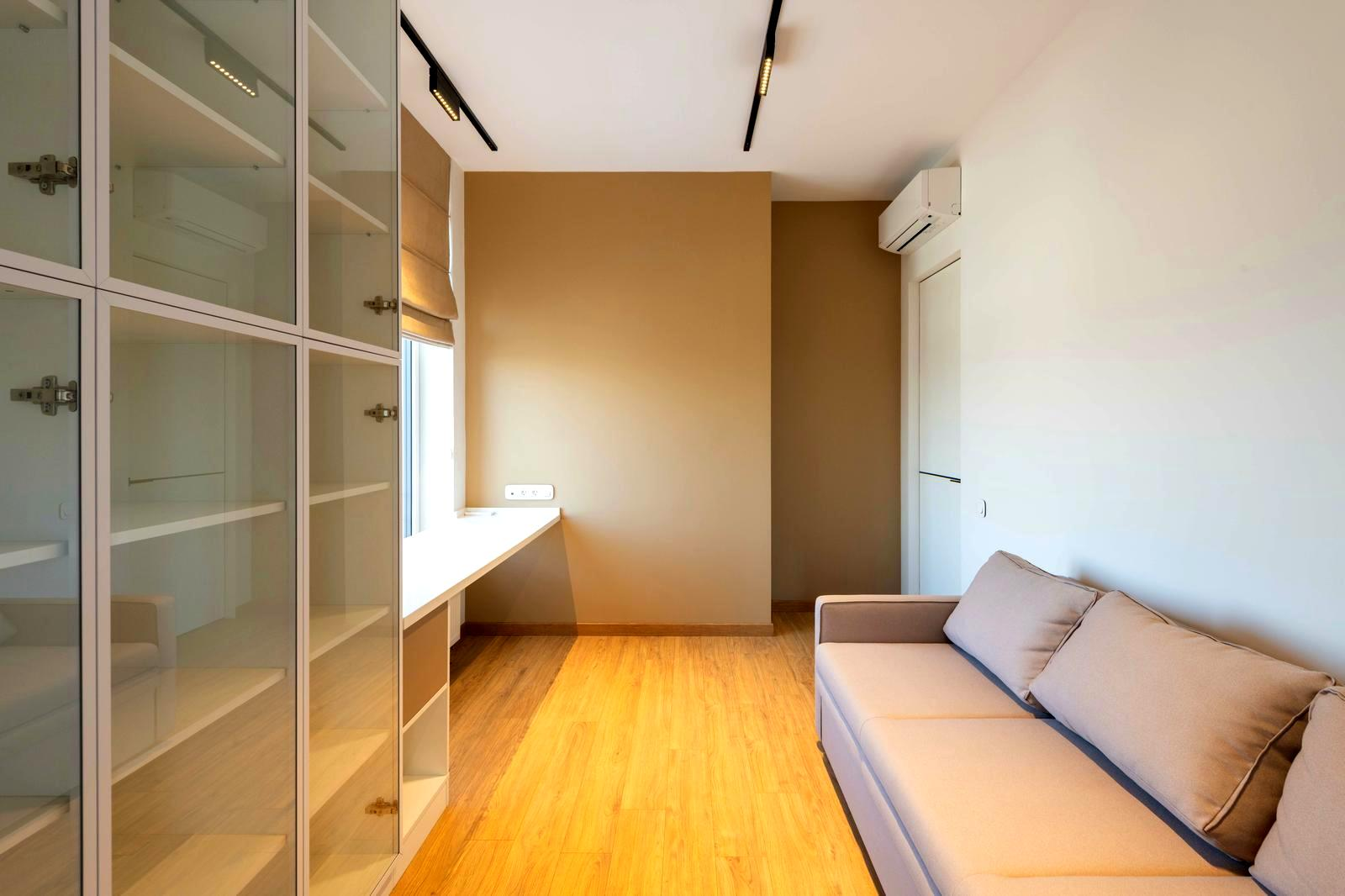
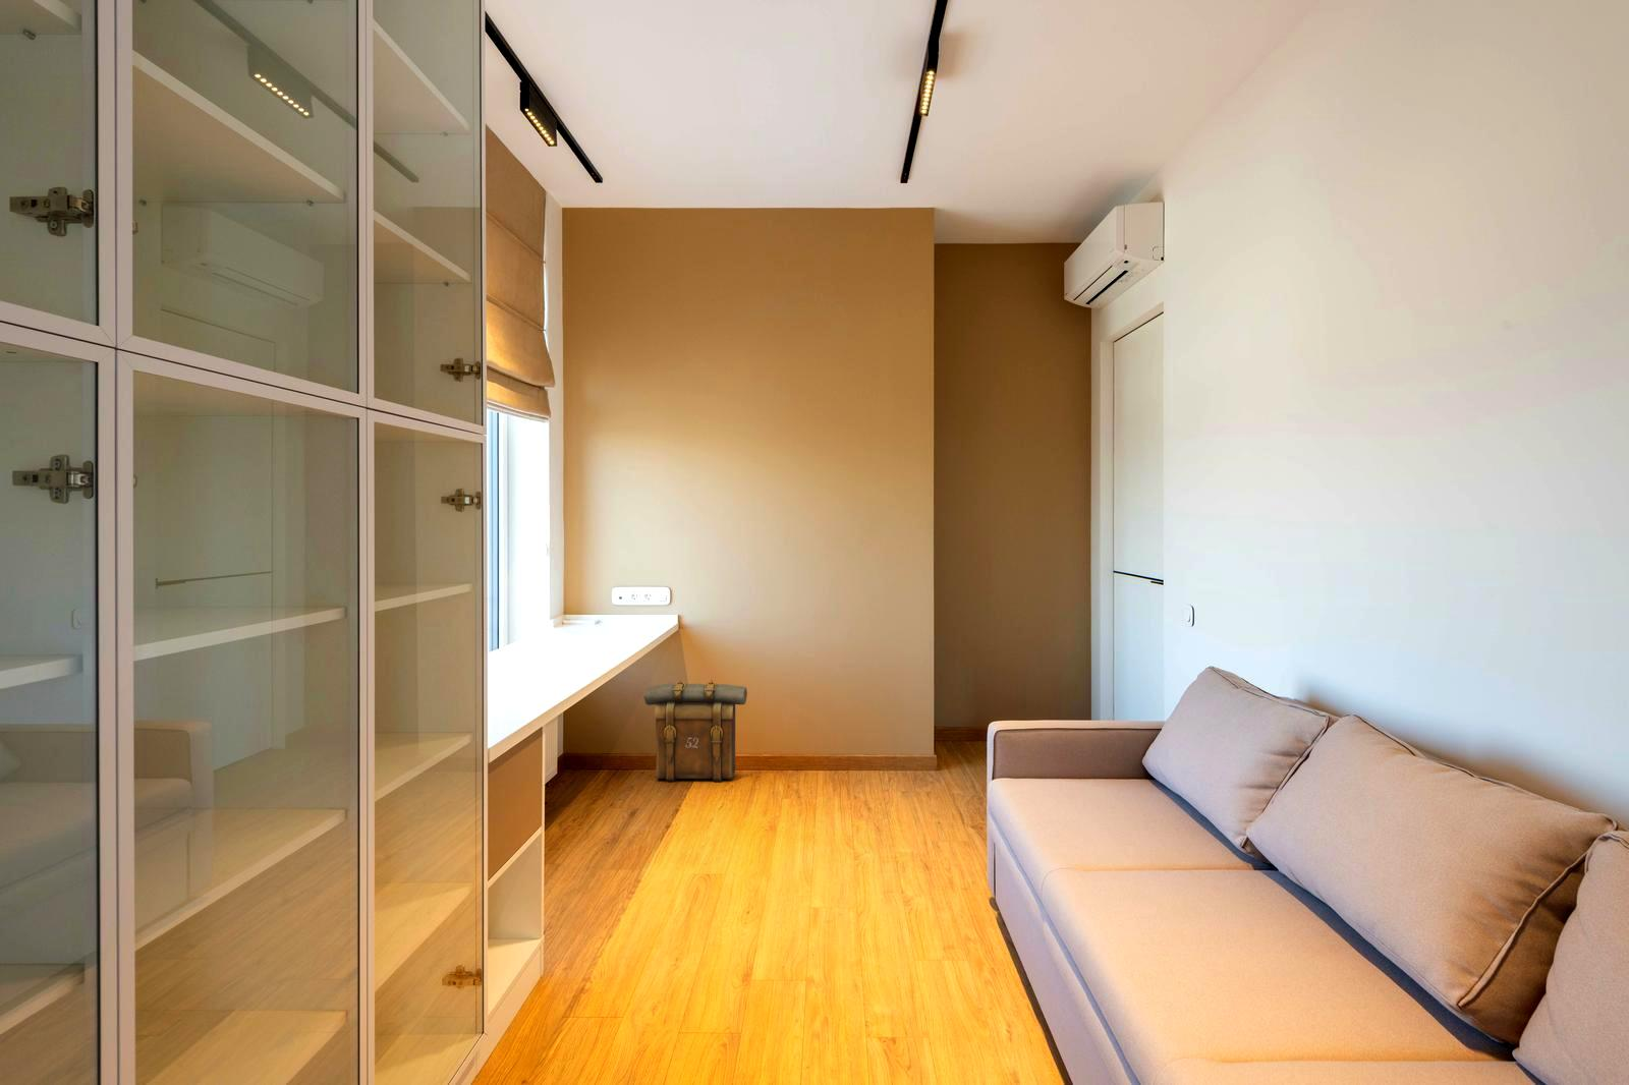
+ backpack (695, 729)
